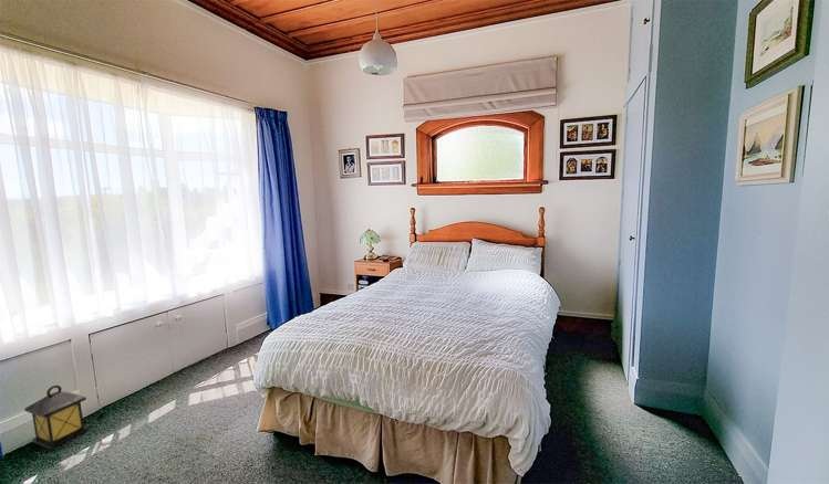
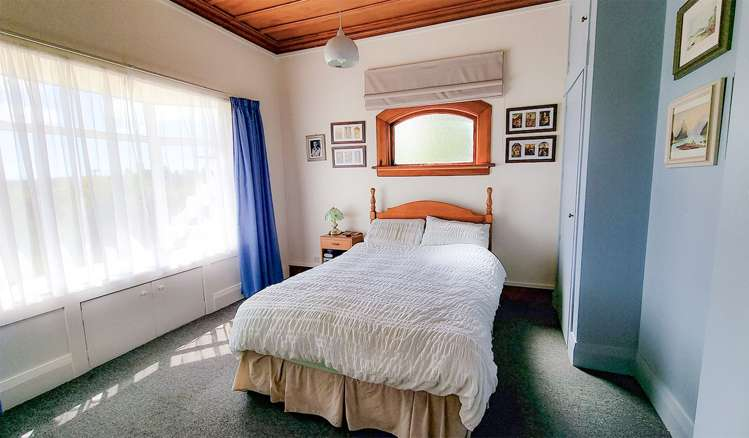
- lantern (56, 411)
